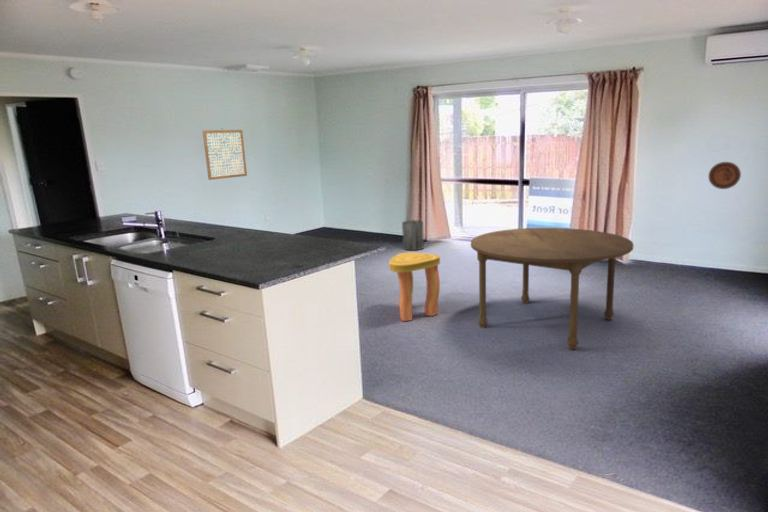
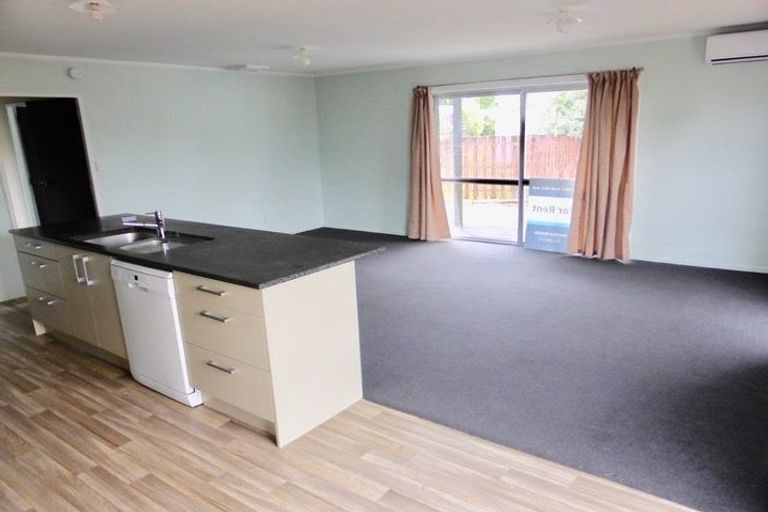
- wall art (225, 152)
- dining table (547, 267)
- decorative plate (724, 175)
- trash can (413, 235)
- stool (412, 285)
